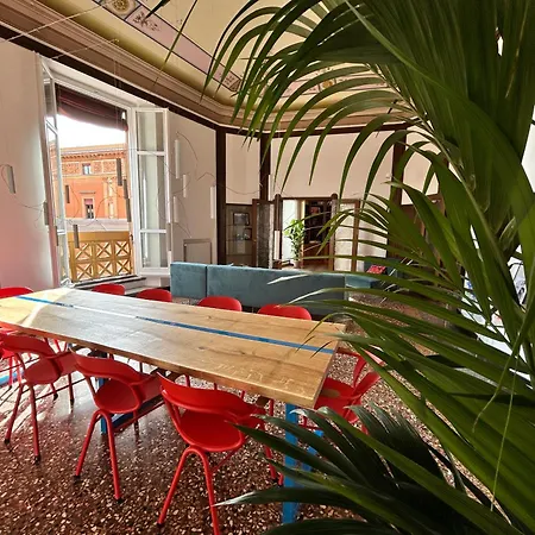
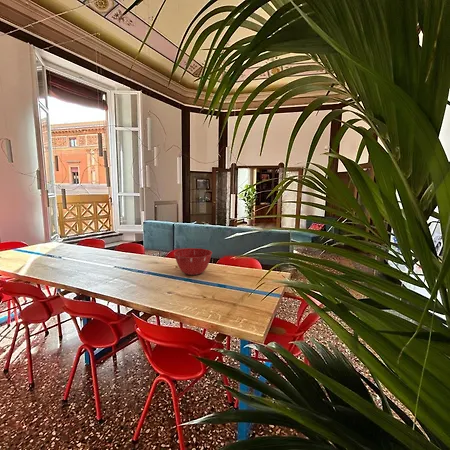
+ mixing bowl (193, 262)
